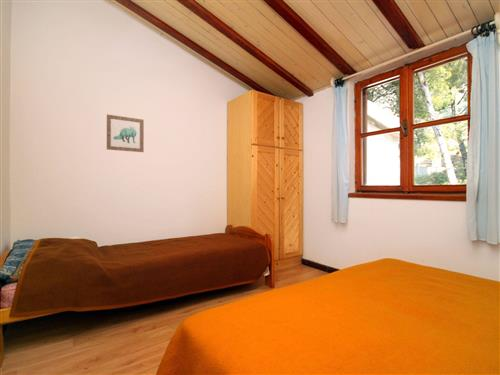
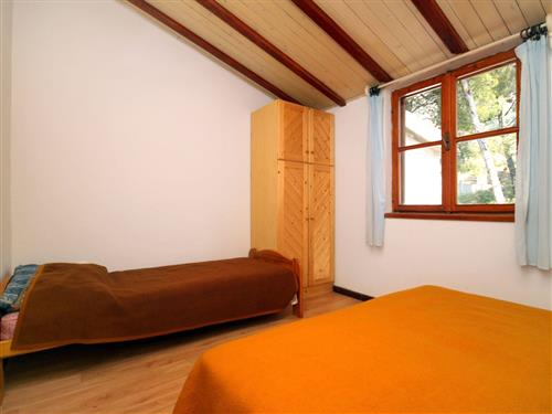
- wall art (125, 134)
